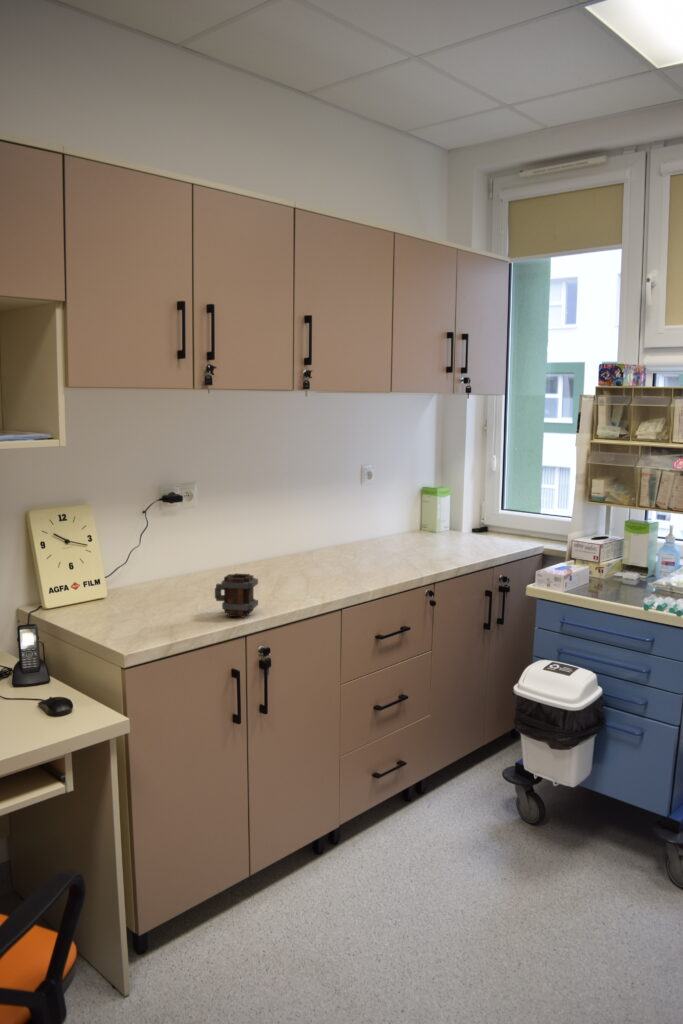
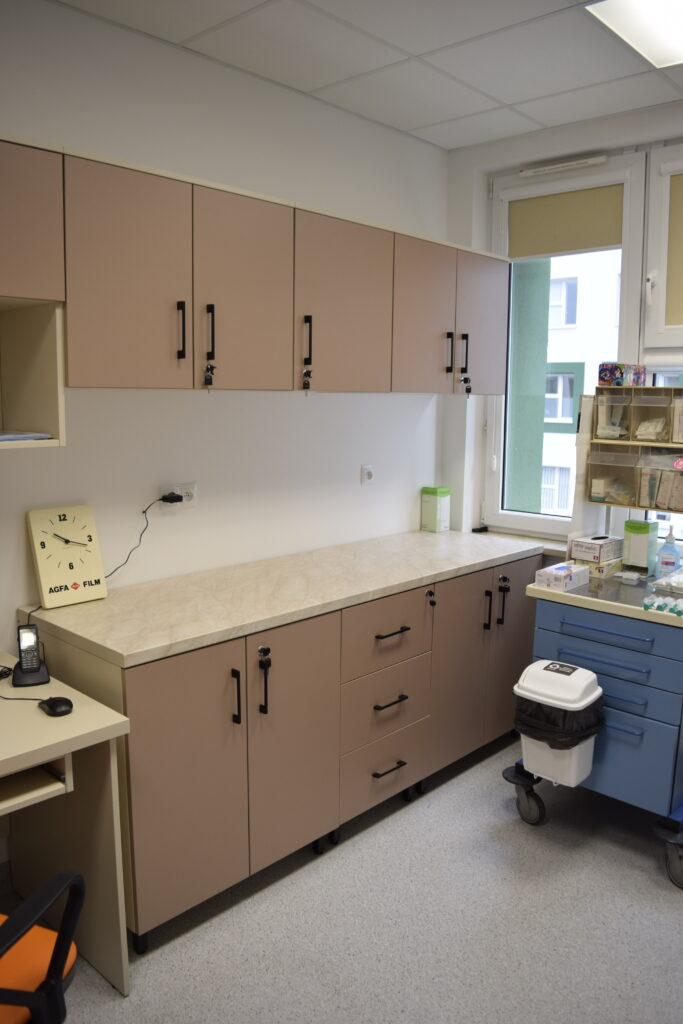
- mug (235, 595)
